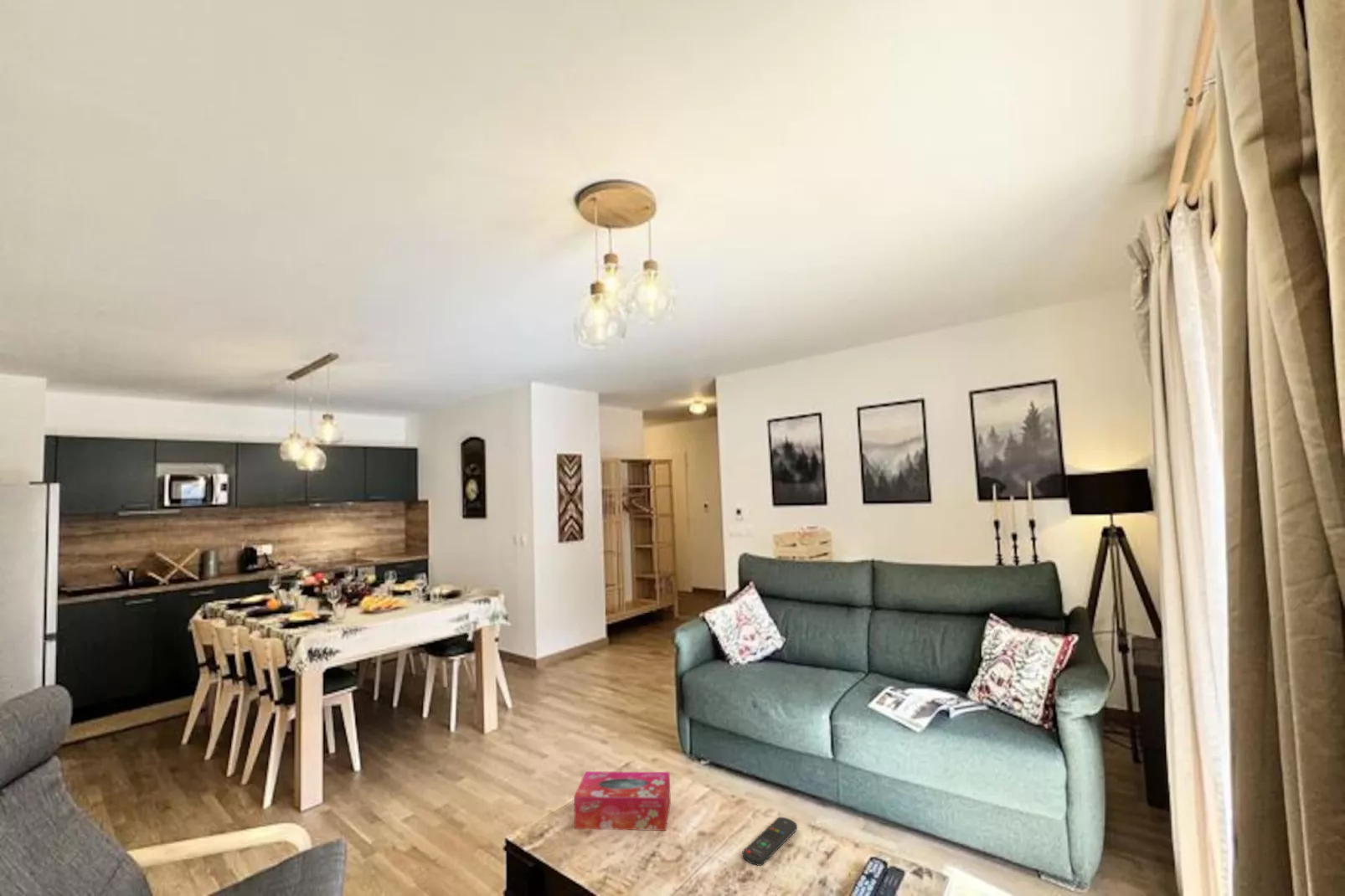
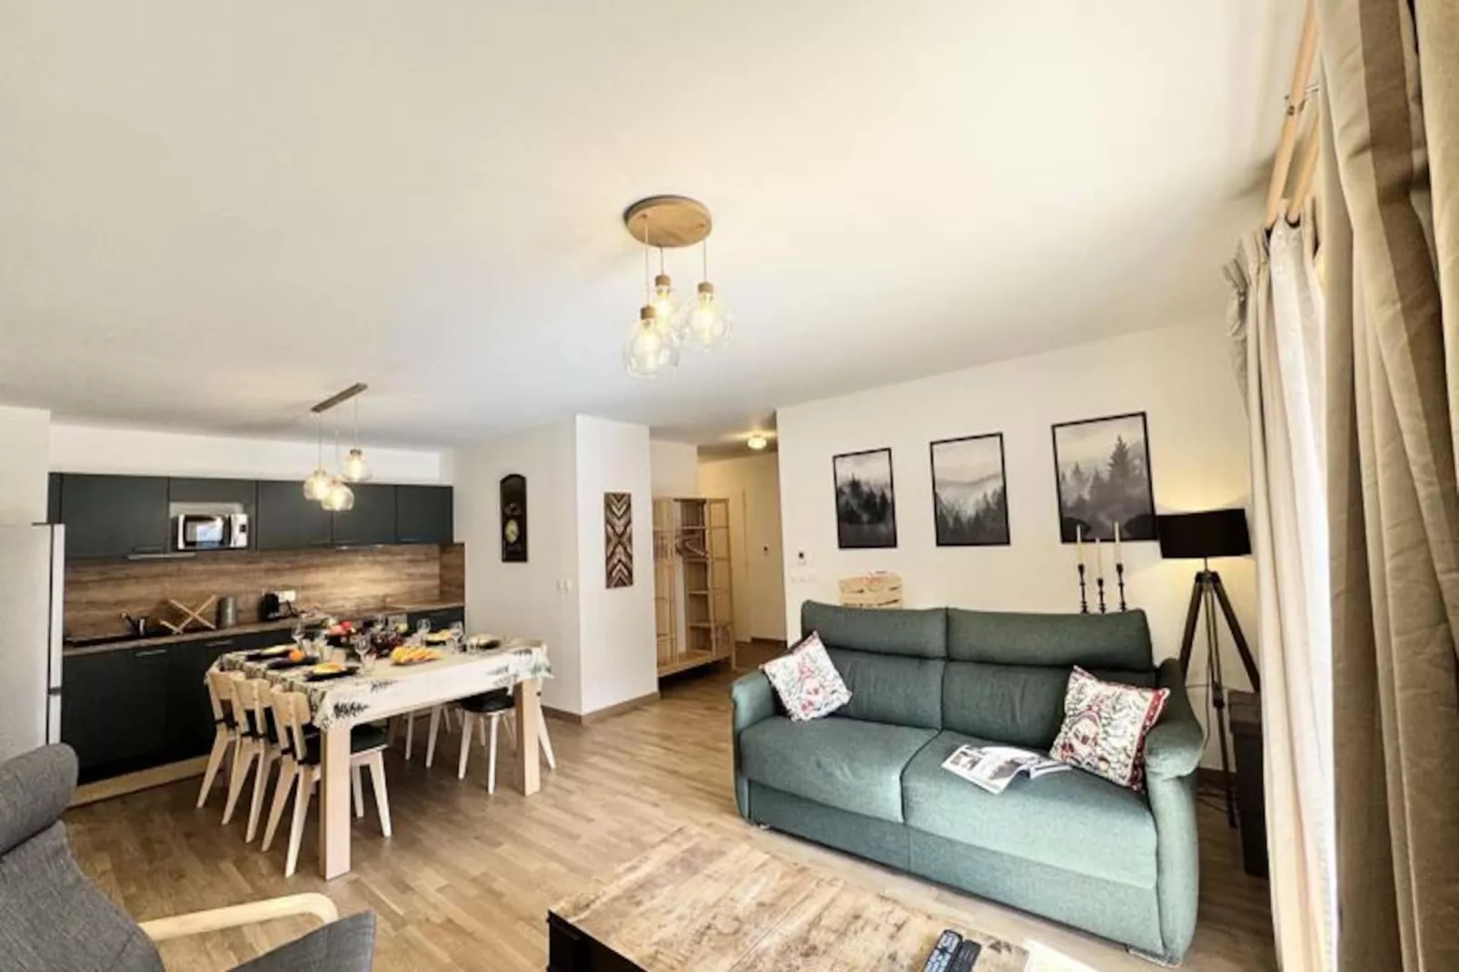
- remote control (770, 839)
- tissue box (623, 799)
